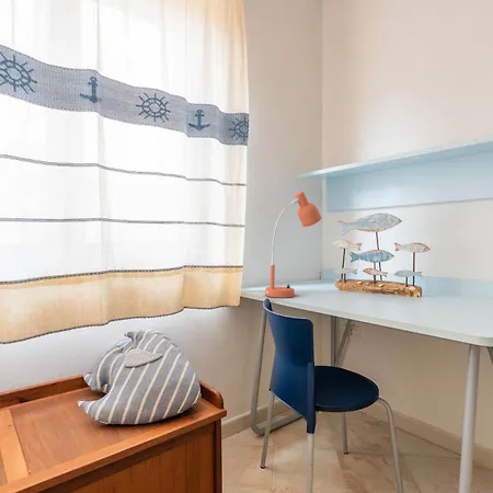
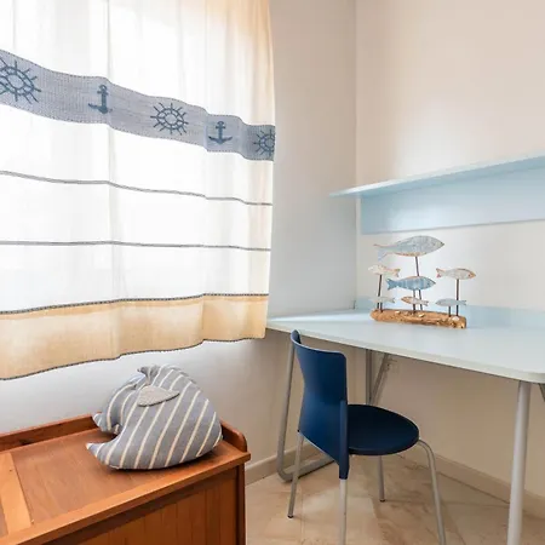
- desk lamp (303, 226)
